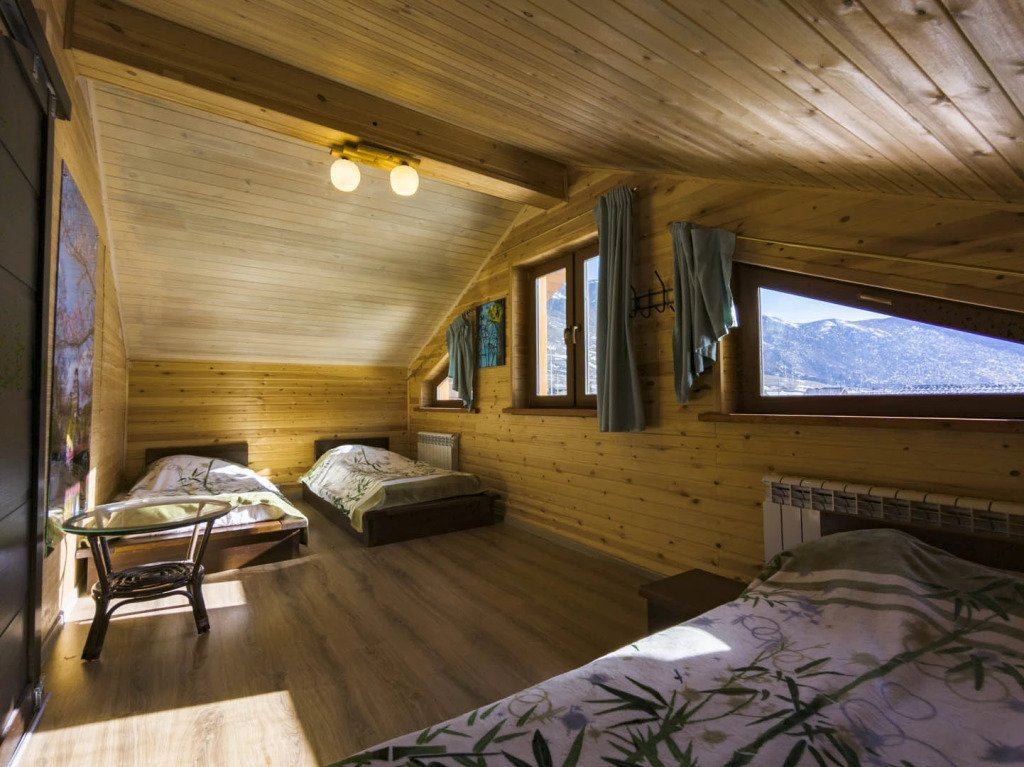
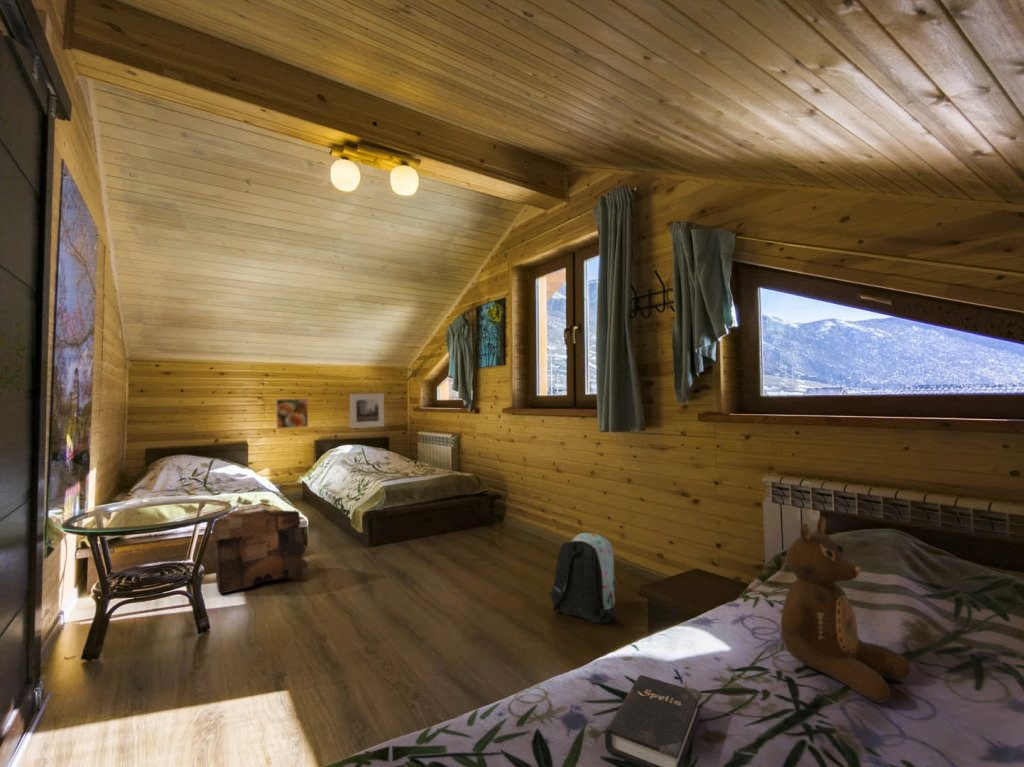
+ hardback book (655, 720)
+ teddy bear (839, 598)
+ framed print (367, 410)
+ cardboard box (258, 544)
+ backpack (585, 573)
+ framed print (292, 413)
